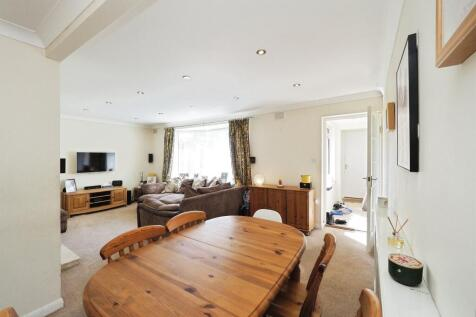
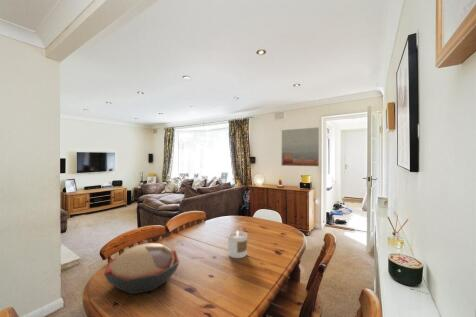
+ decorative bowl (144, 263)
+ candle (237, 242)
+ wall art (299, 147)
